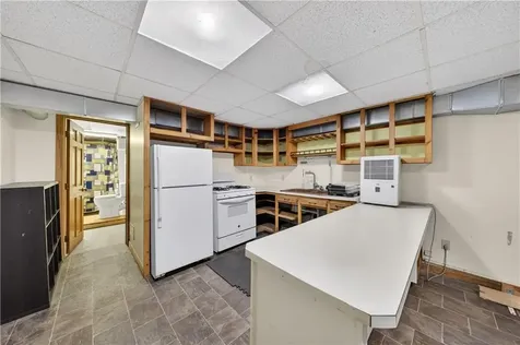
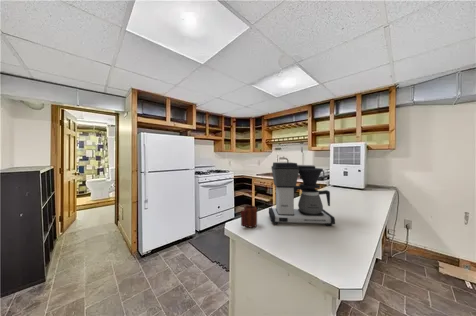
+ mug (248, 216)
+ coffee maker (299, 189)
